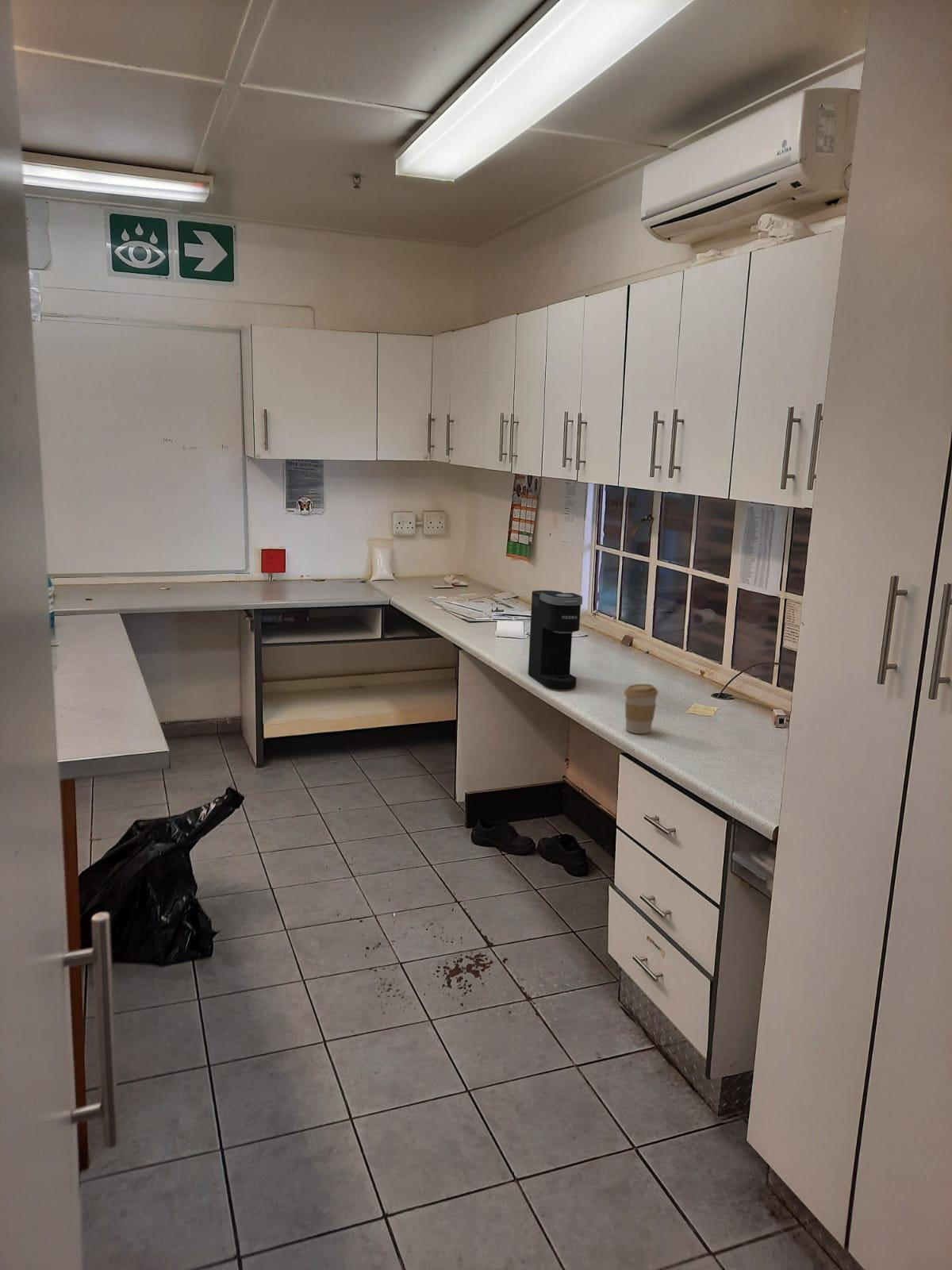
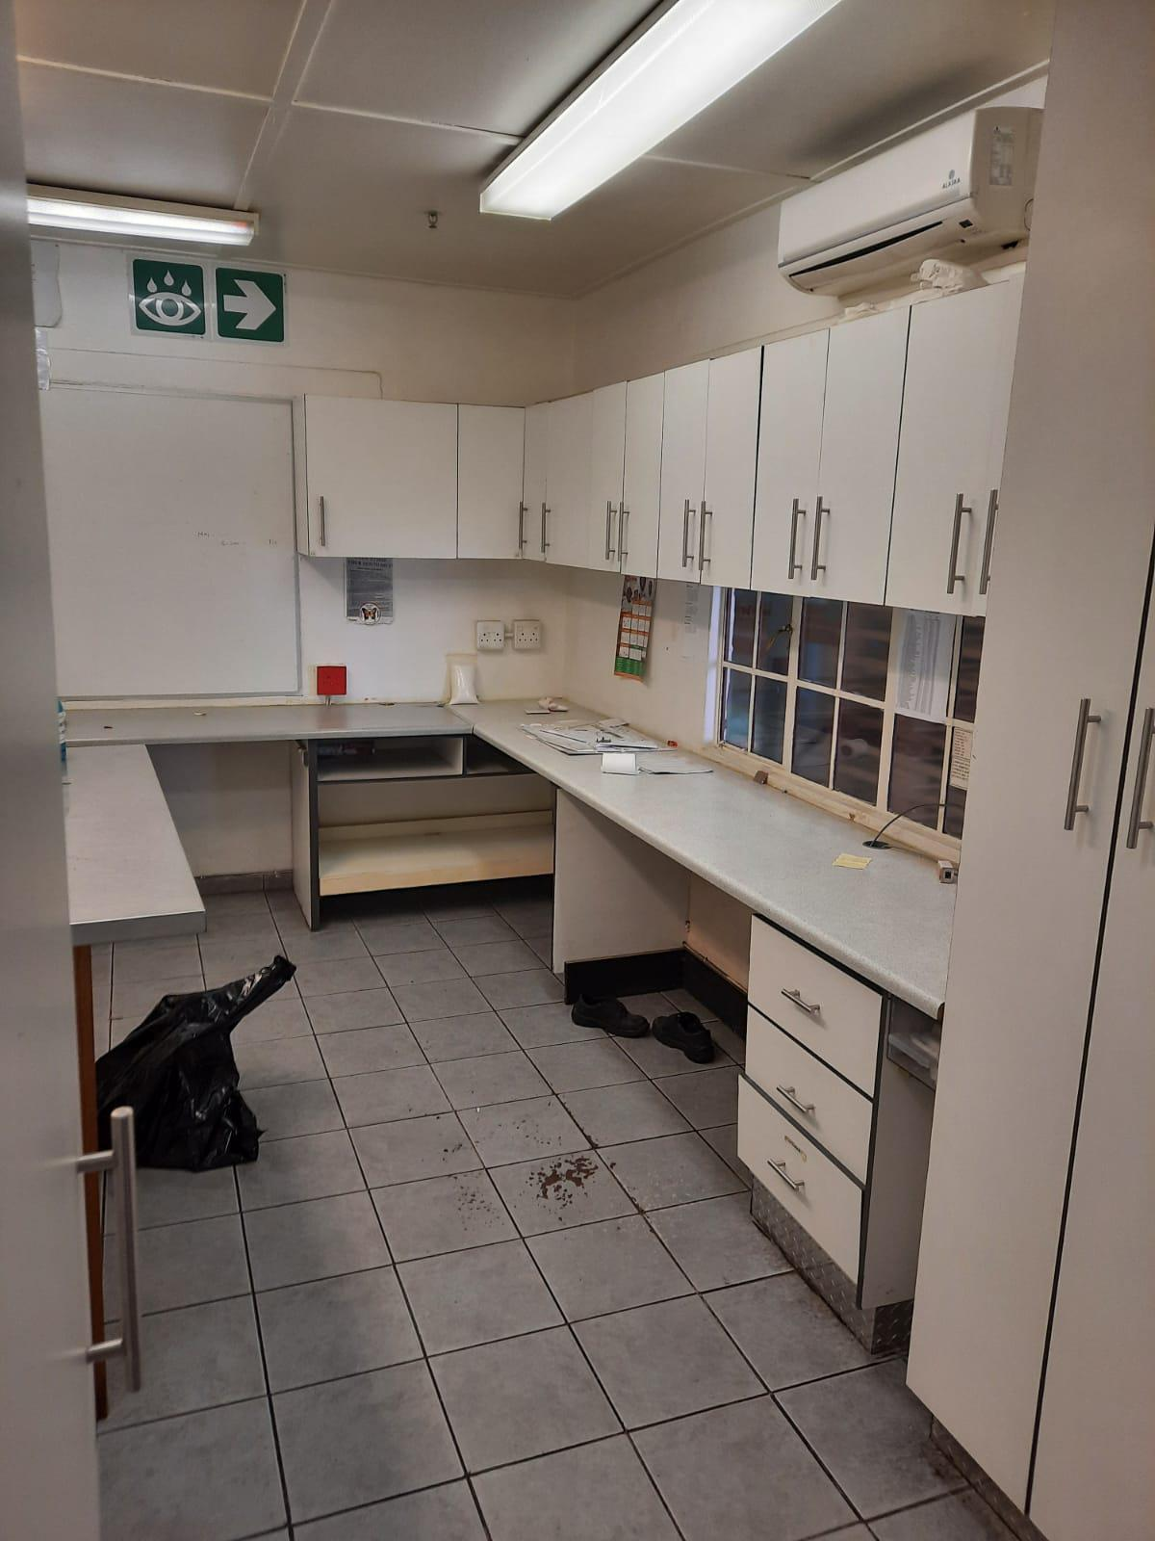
- coffee cup (639, 707)
- coffee maker (554, 637)
